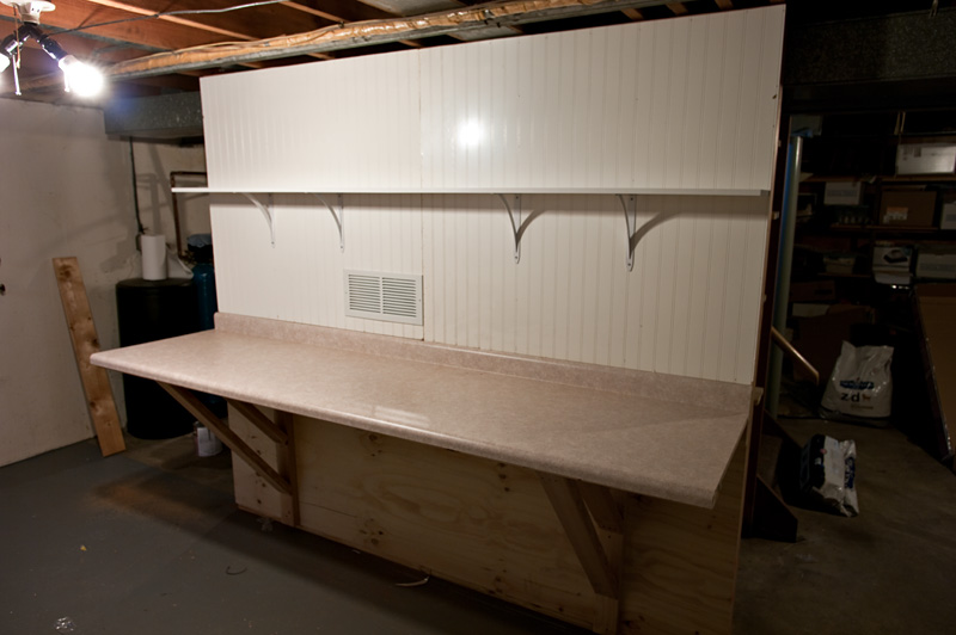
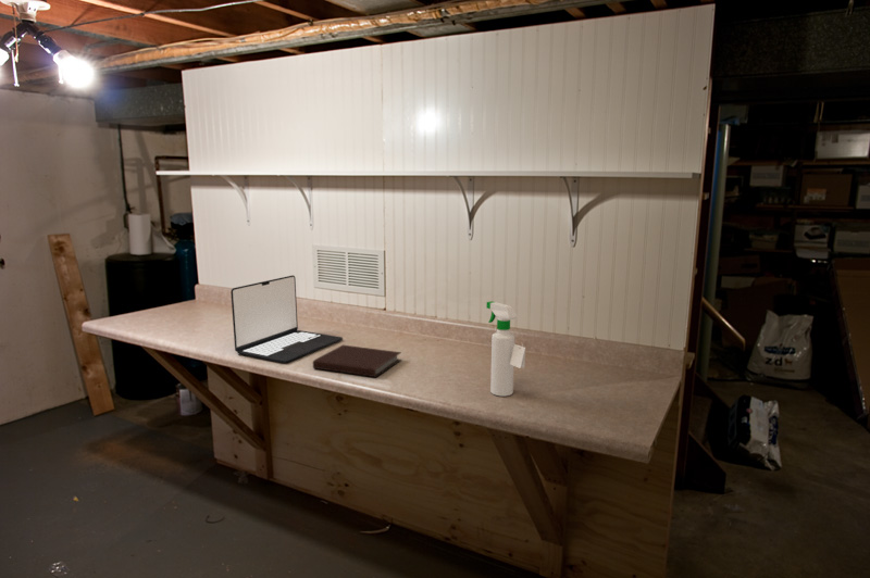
+ spray bottle (505, 350)
+ notebook (358, 360)
+ laptop (290, 315)
